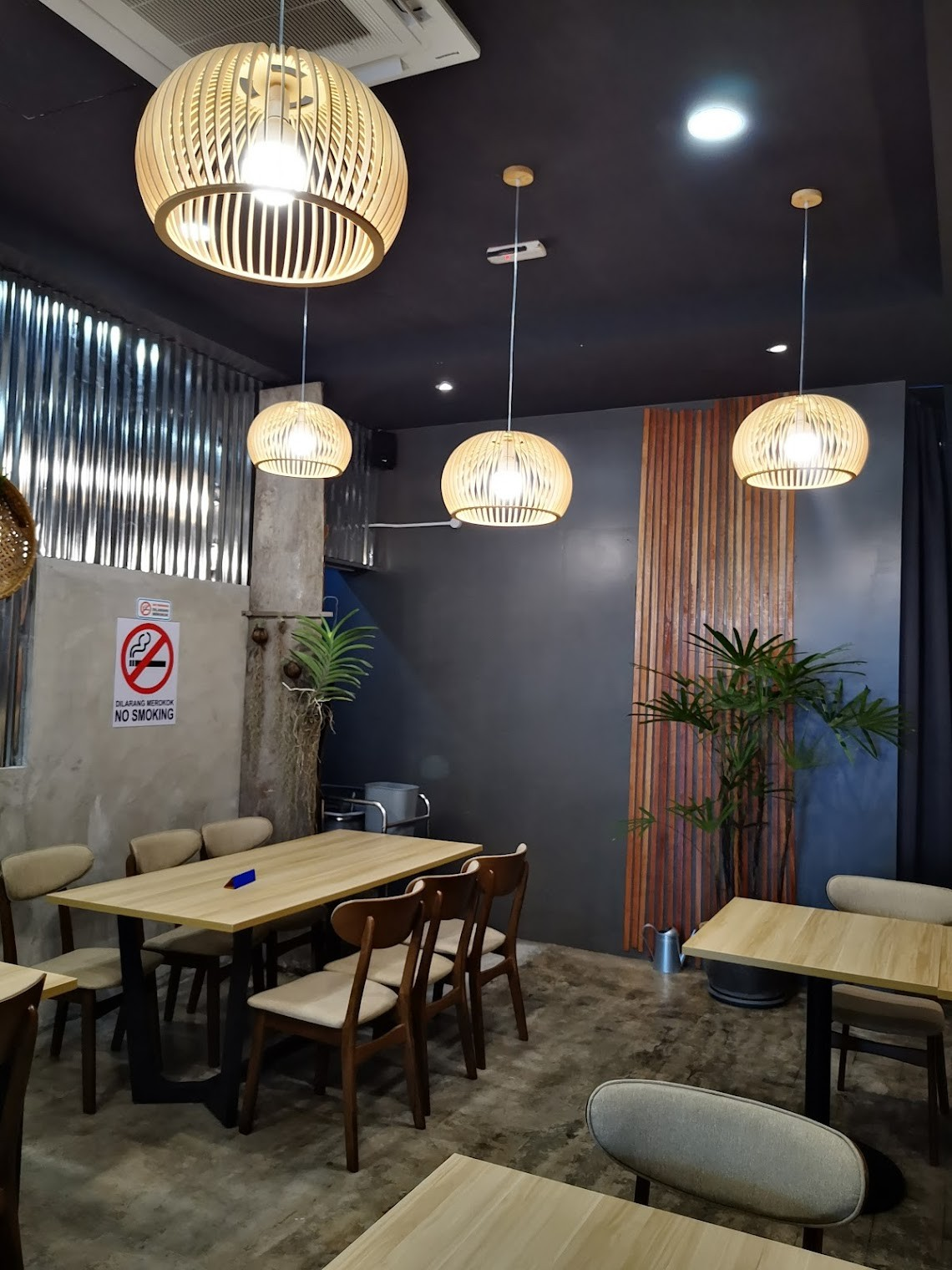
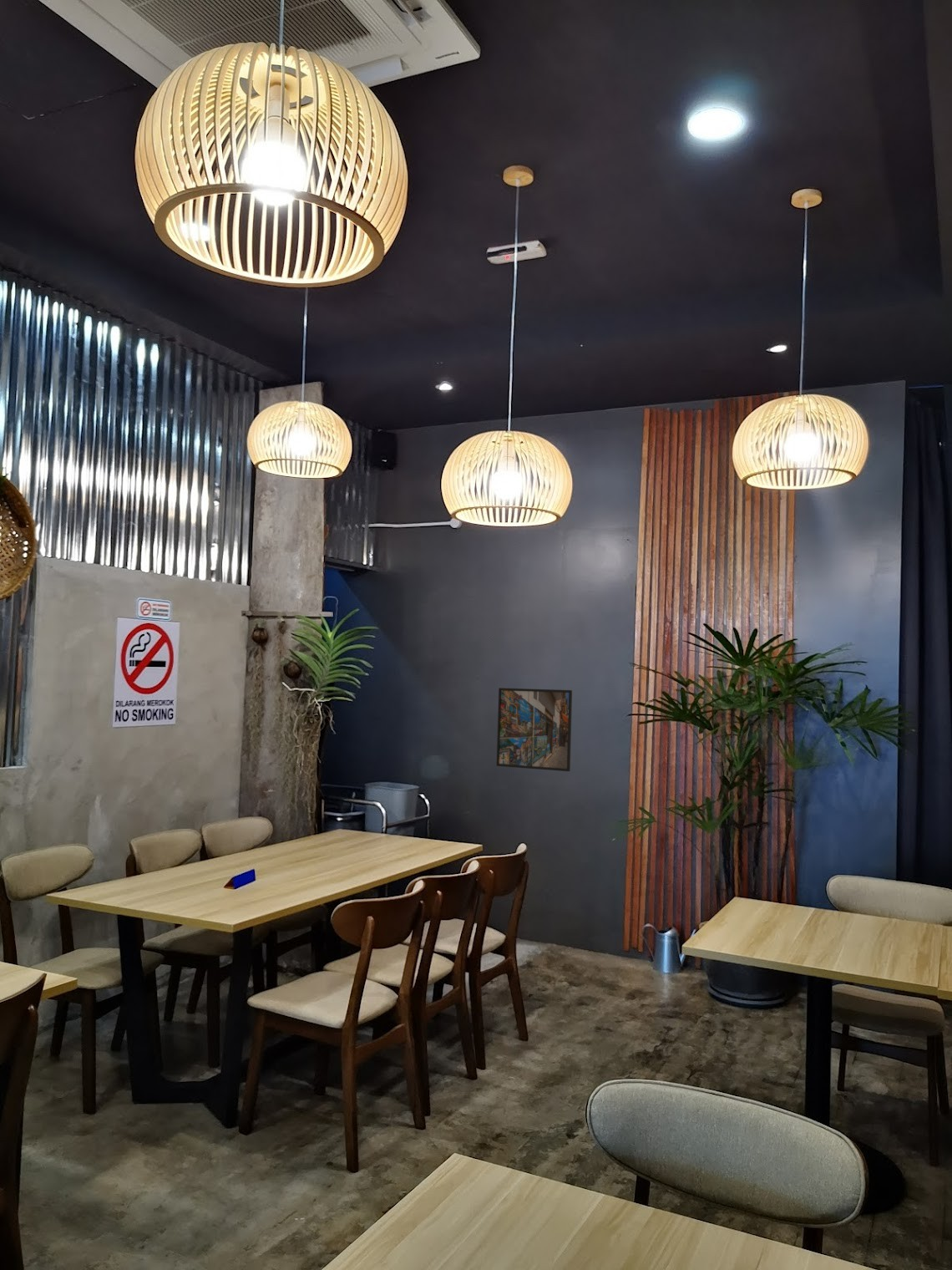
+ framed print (534, 729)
